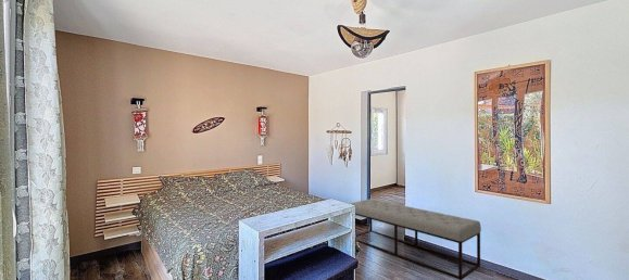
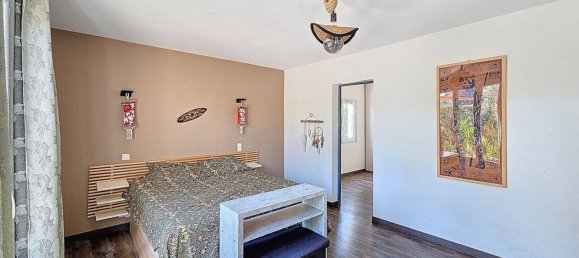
- bench (406, 228)
